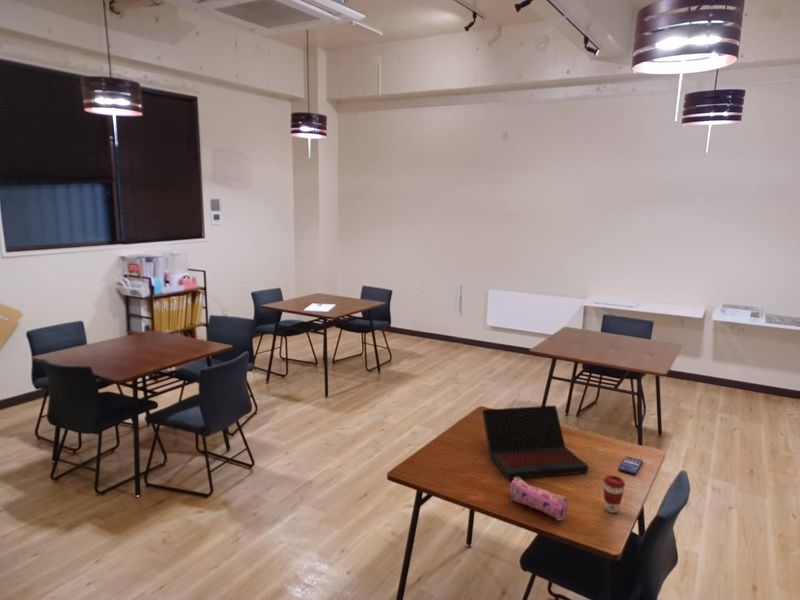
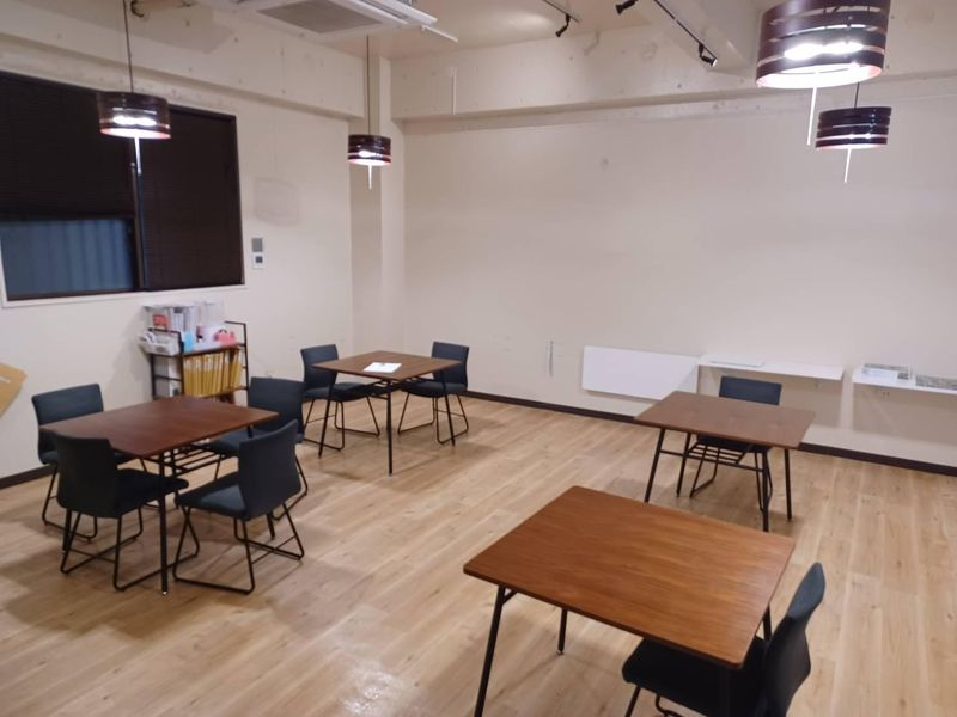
- coffee cup (613, 494)
- smartphone (630, 465)
- laptop (532, 438)
- pencil case (538, 498)
